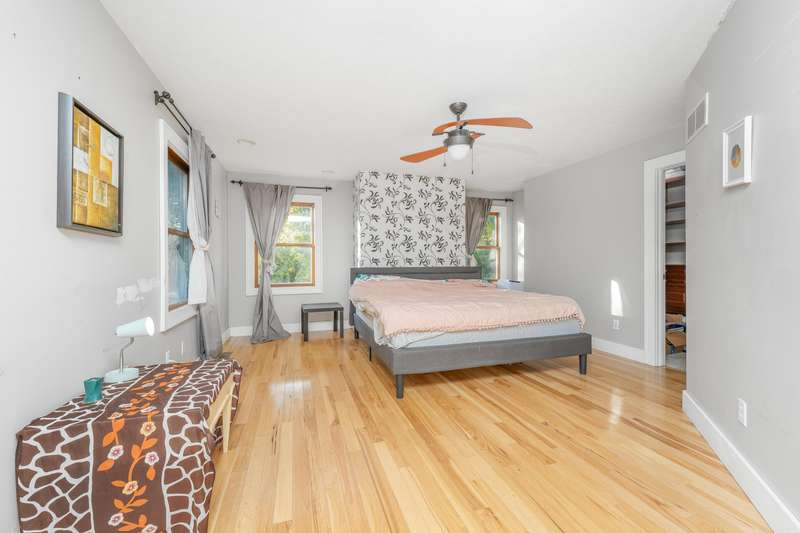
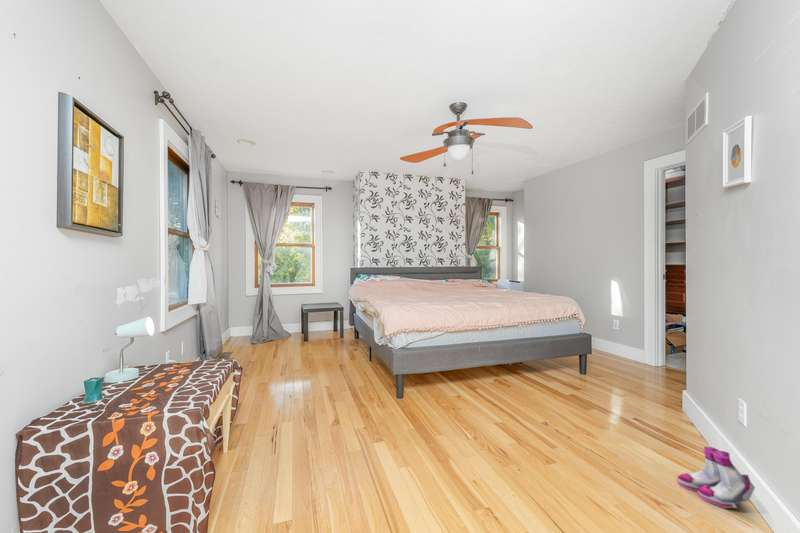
+ boots (713, 471)
